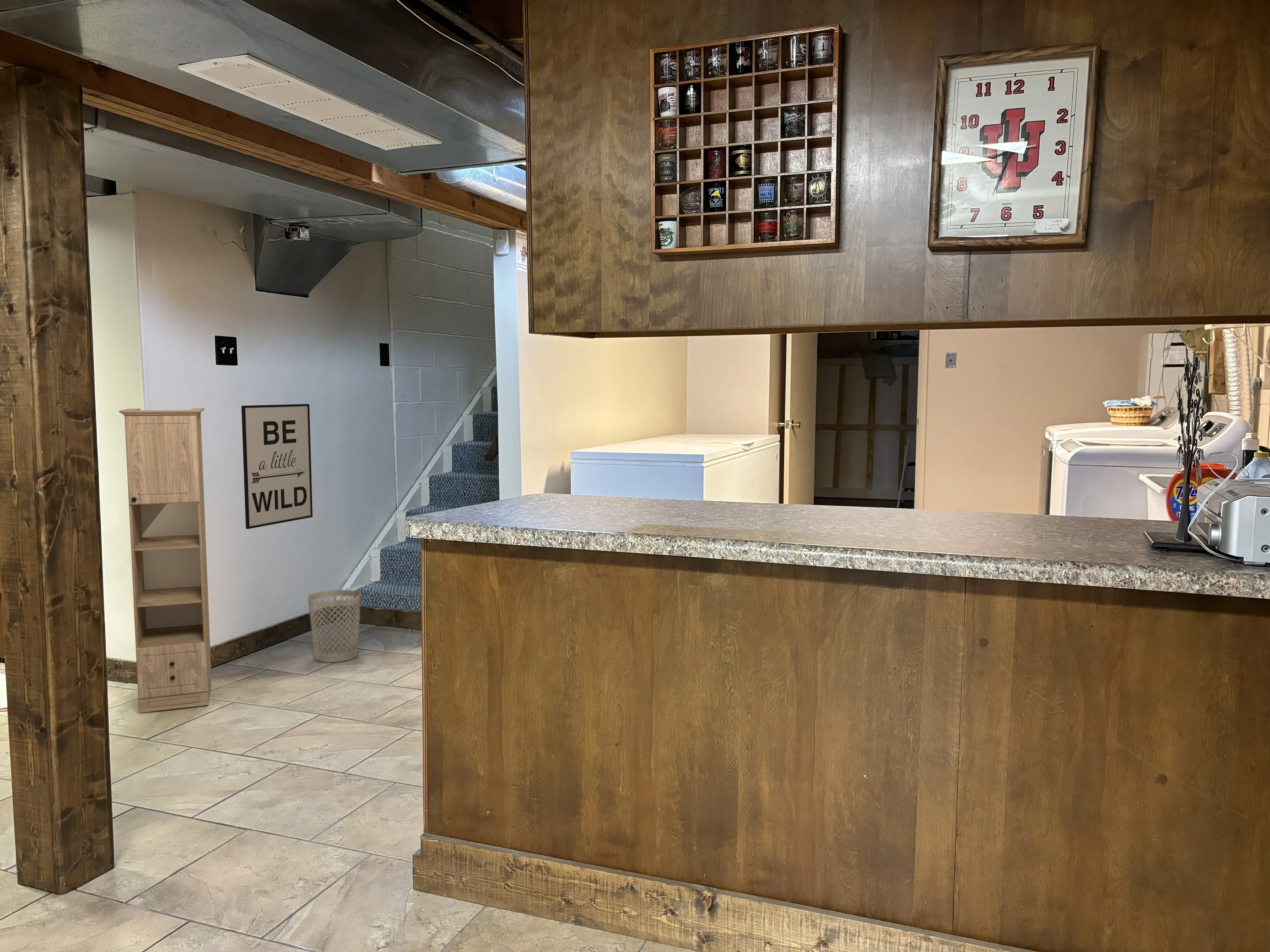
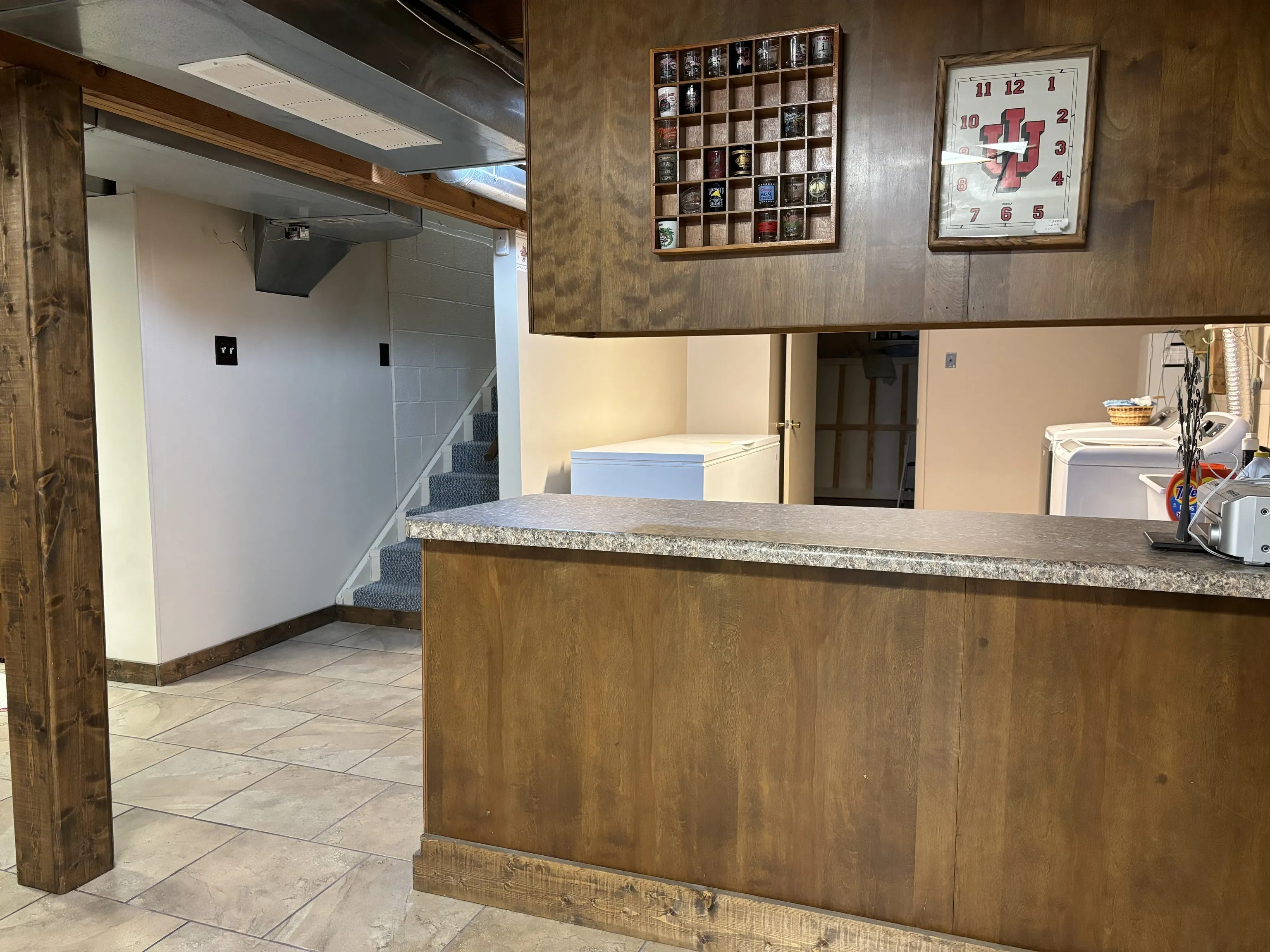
- wall art (279, 464)
- wastebasket (336, 626)
- storage cabinet (170, 556)
